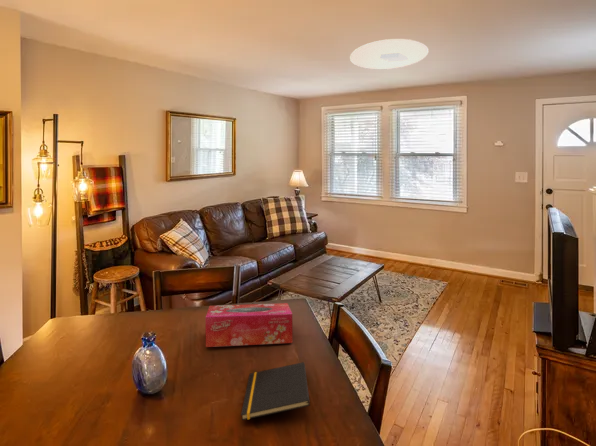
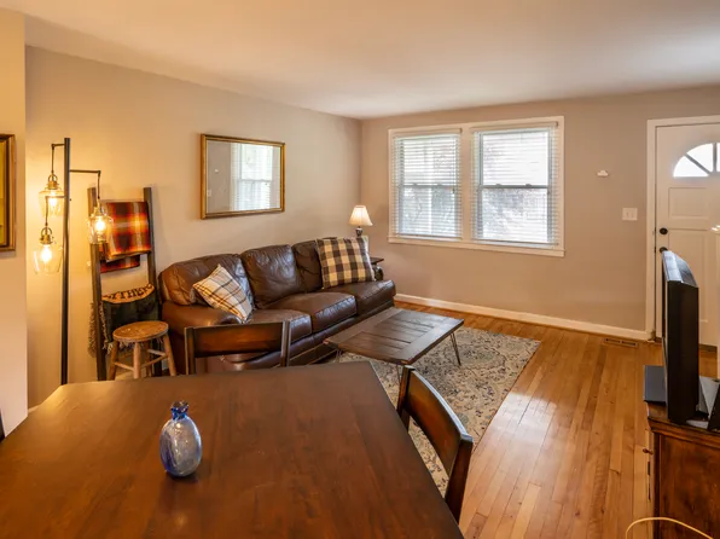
- ceiling light (388, 52)
- notepad (276, 387)
- tissue box (249, 323)
